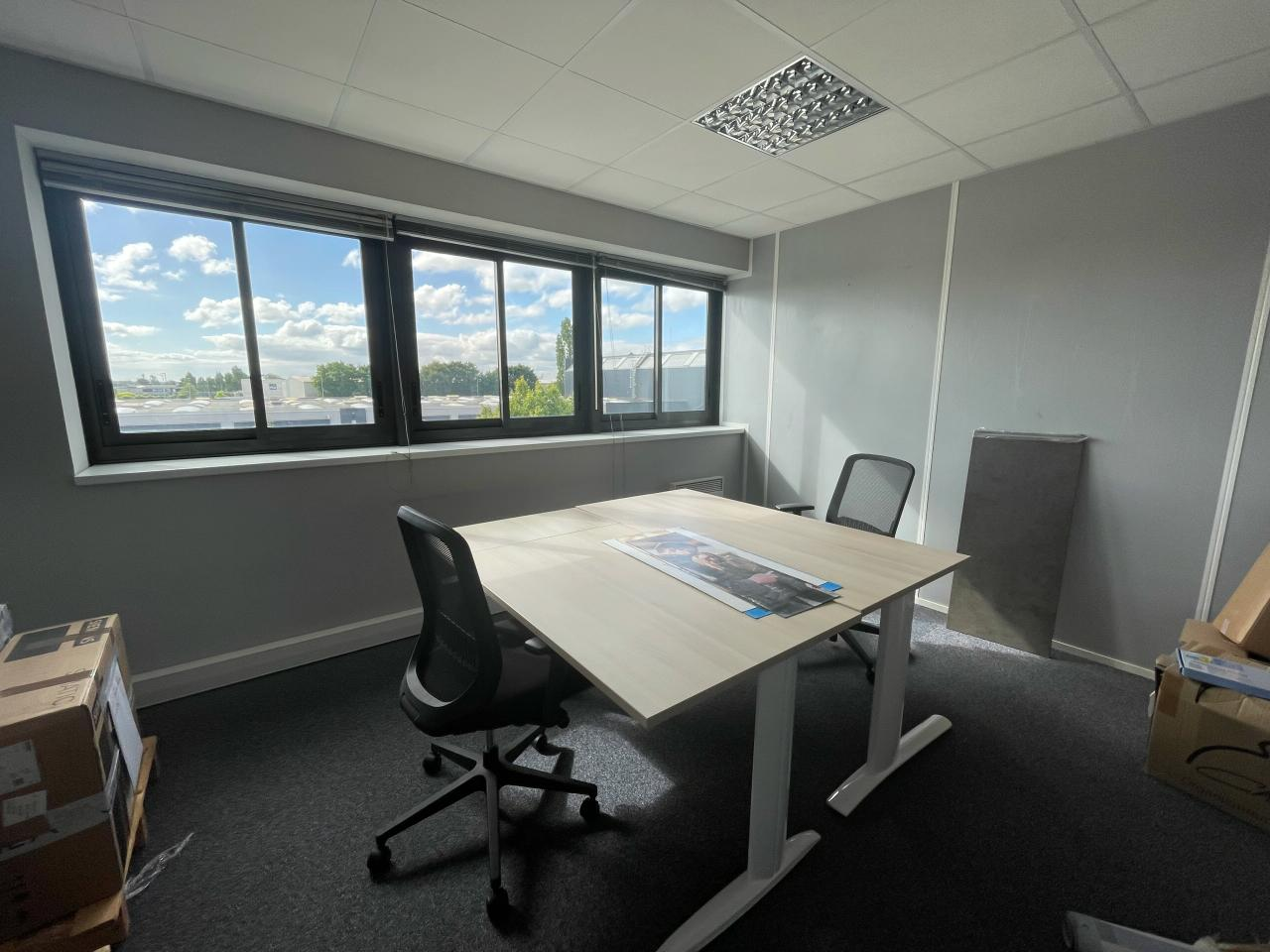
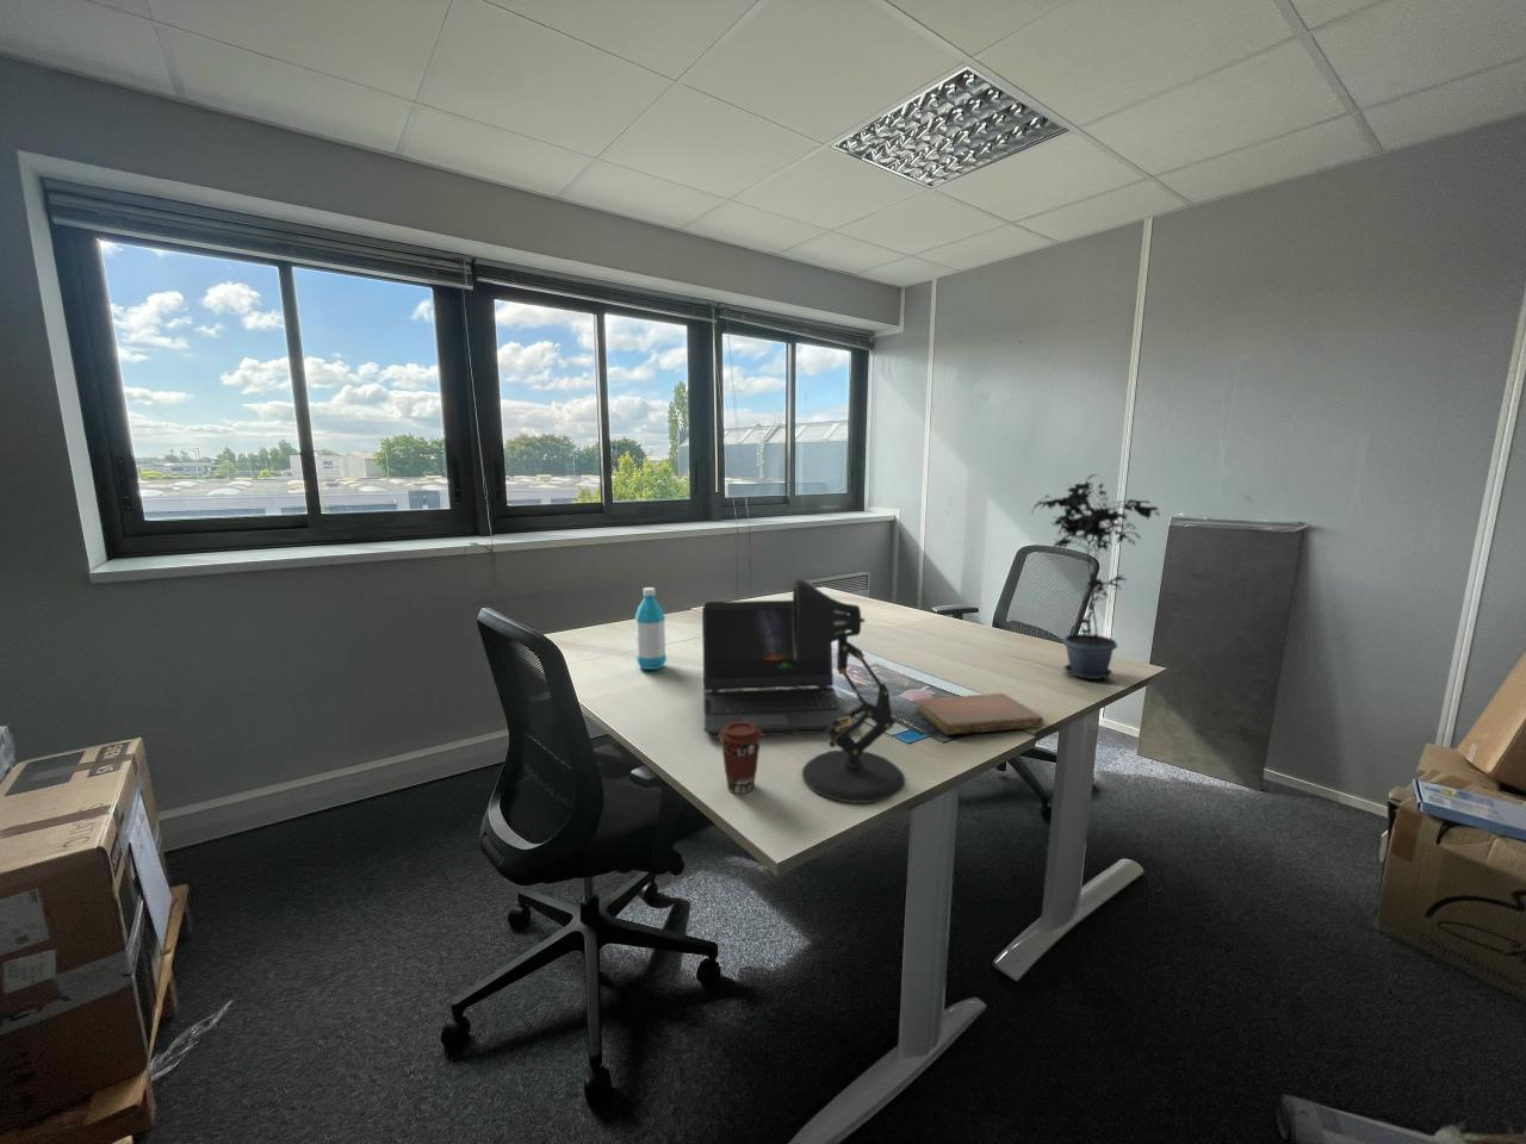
+ notebook (977, 713)
+ desk lamp (850, 680)
+ potted plant (1090, 577)
+ laptop computer (773, 662)
+ coffee cup (740, 757)
+ water bottle (650, 628)
